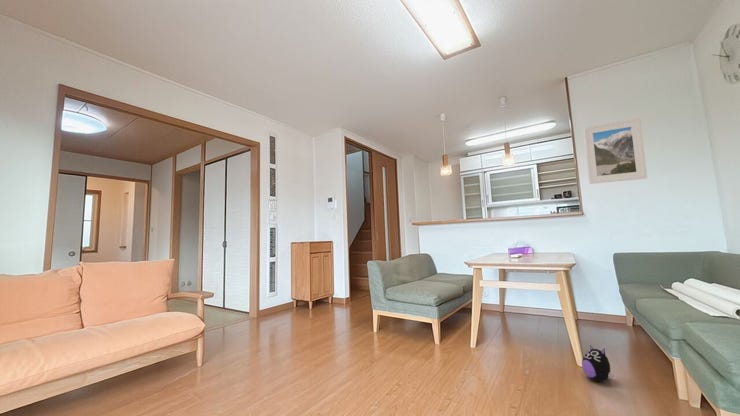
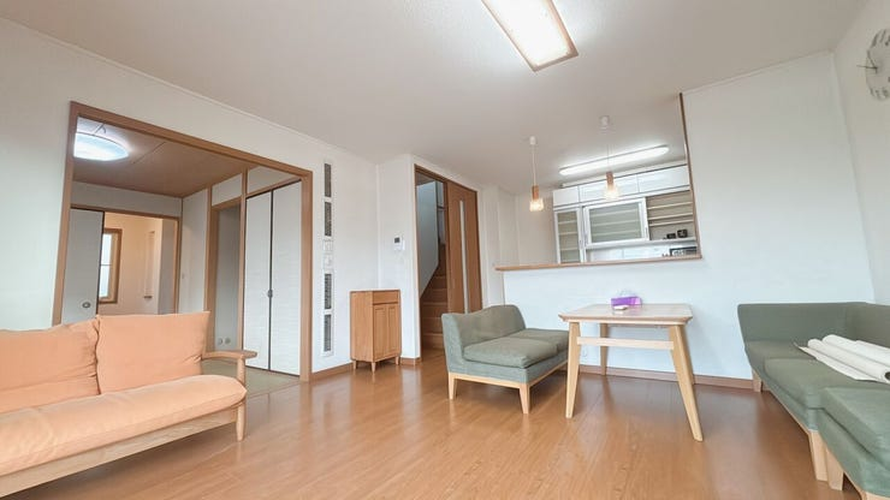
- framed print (613, 152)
- plush toy (597, 363)
